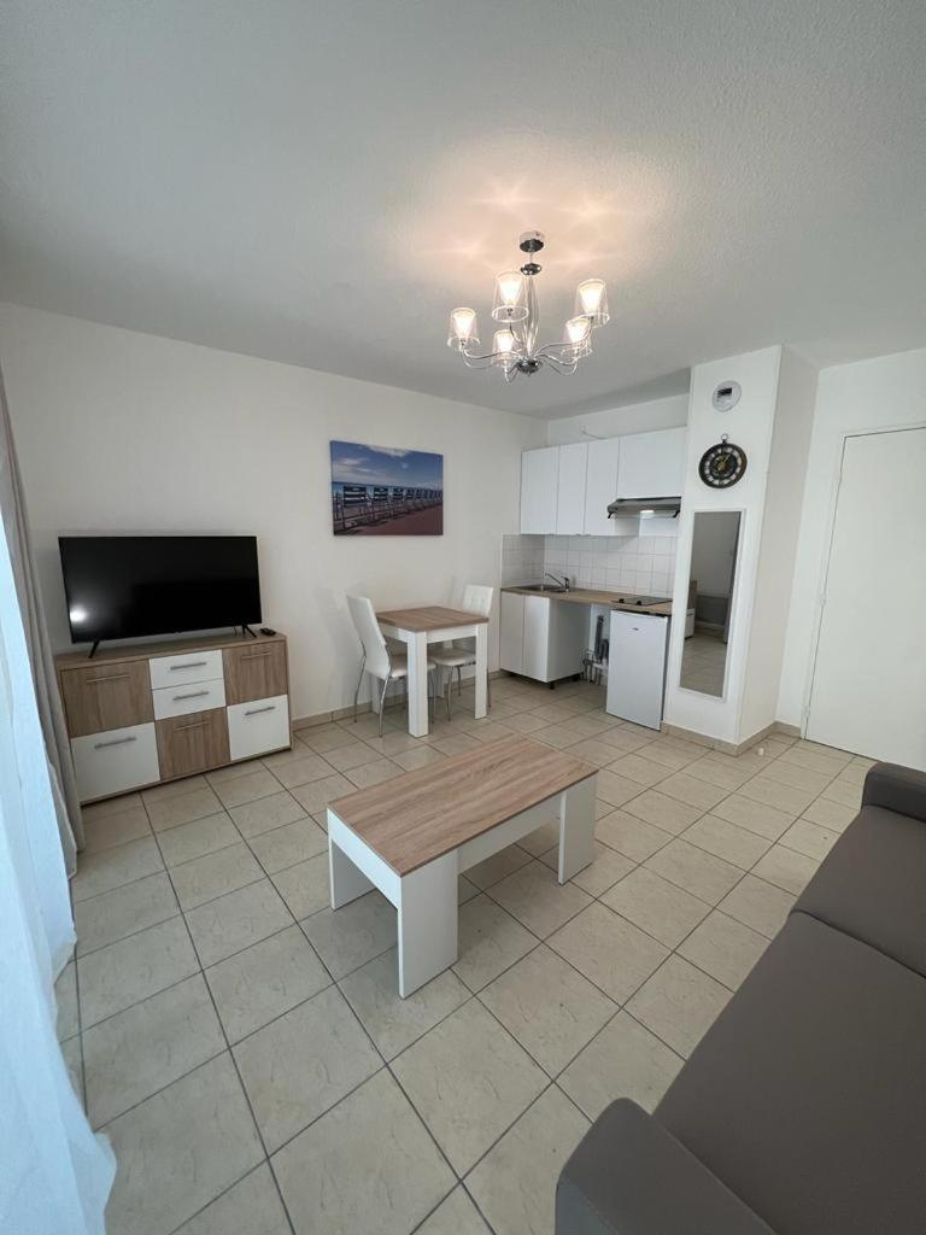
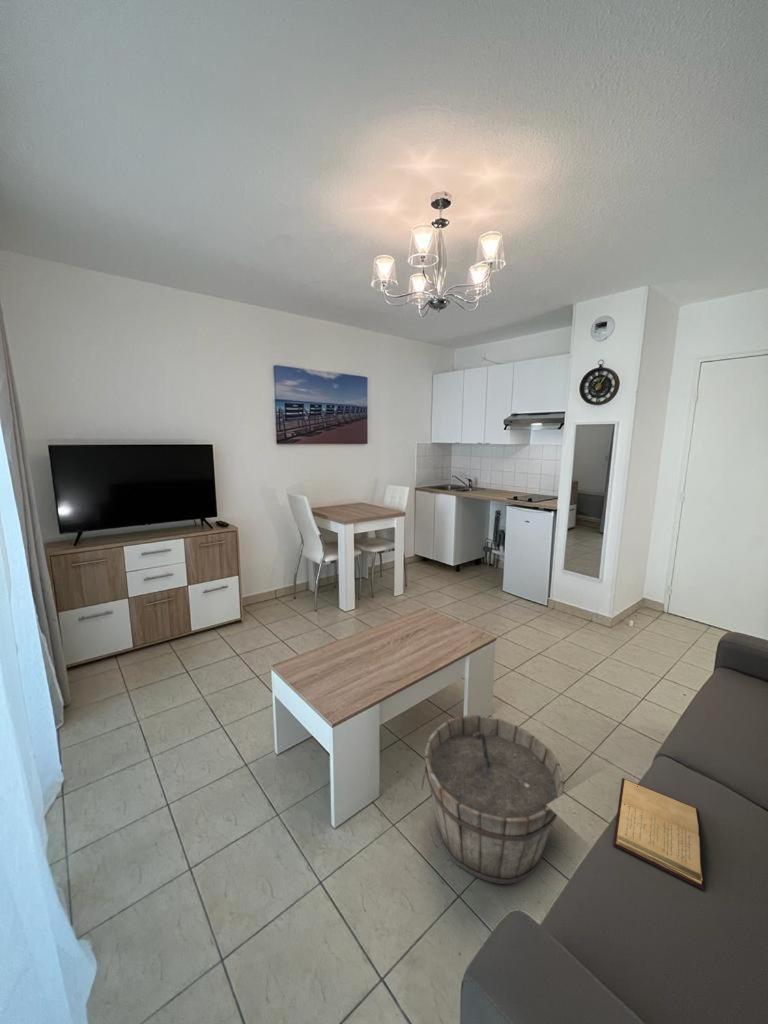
+ book (657, 820)
+ wooden bucket (489, 781)
